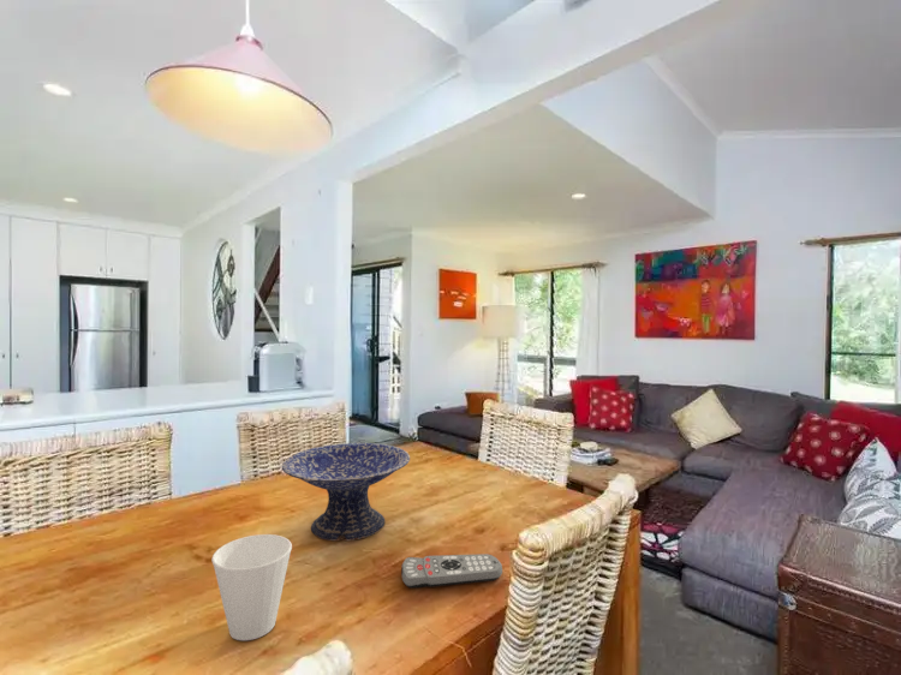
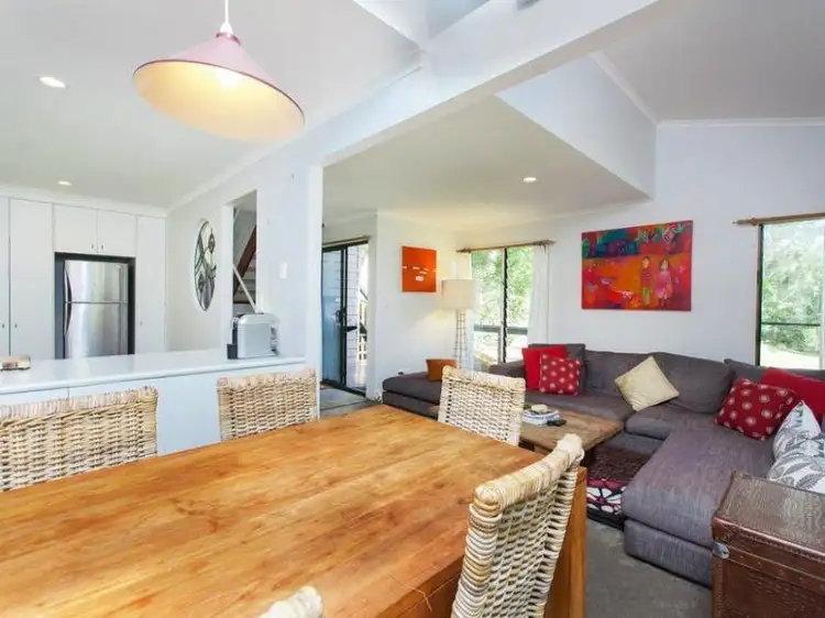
- decorative bowl (347, 491)
- remote control (452, 569)
- cup (252, 587)
